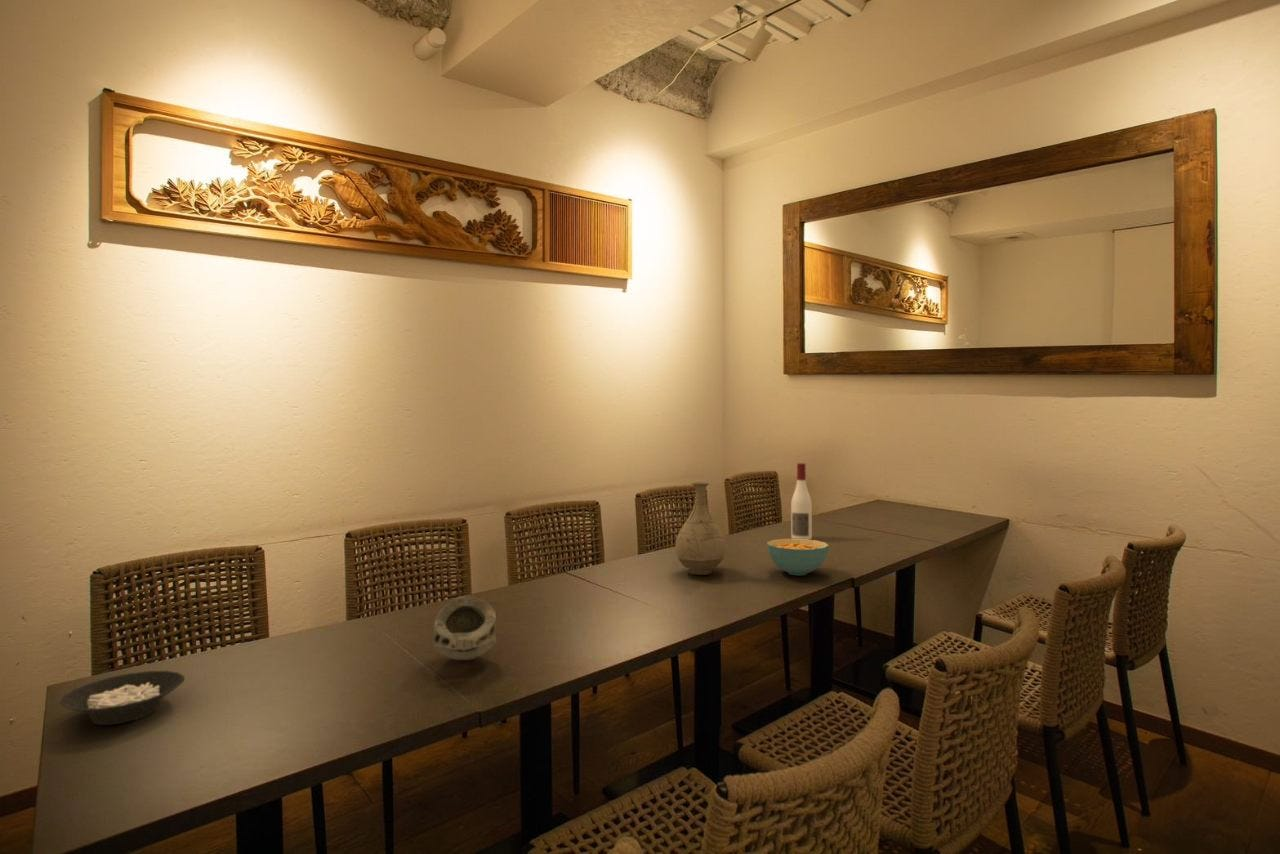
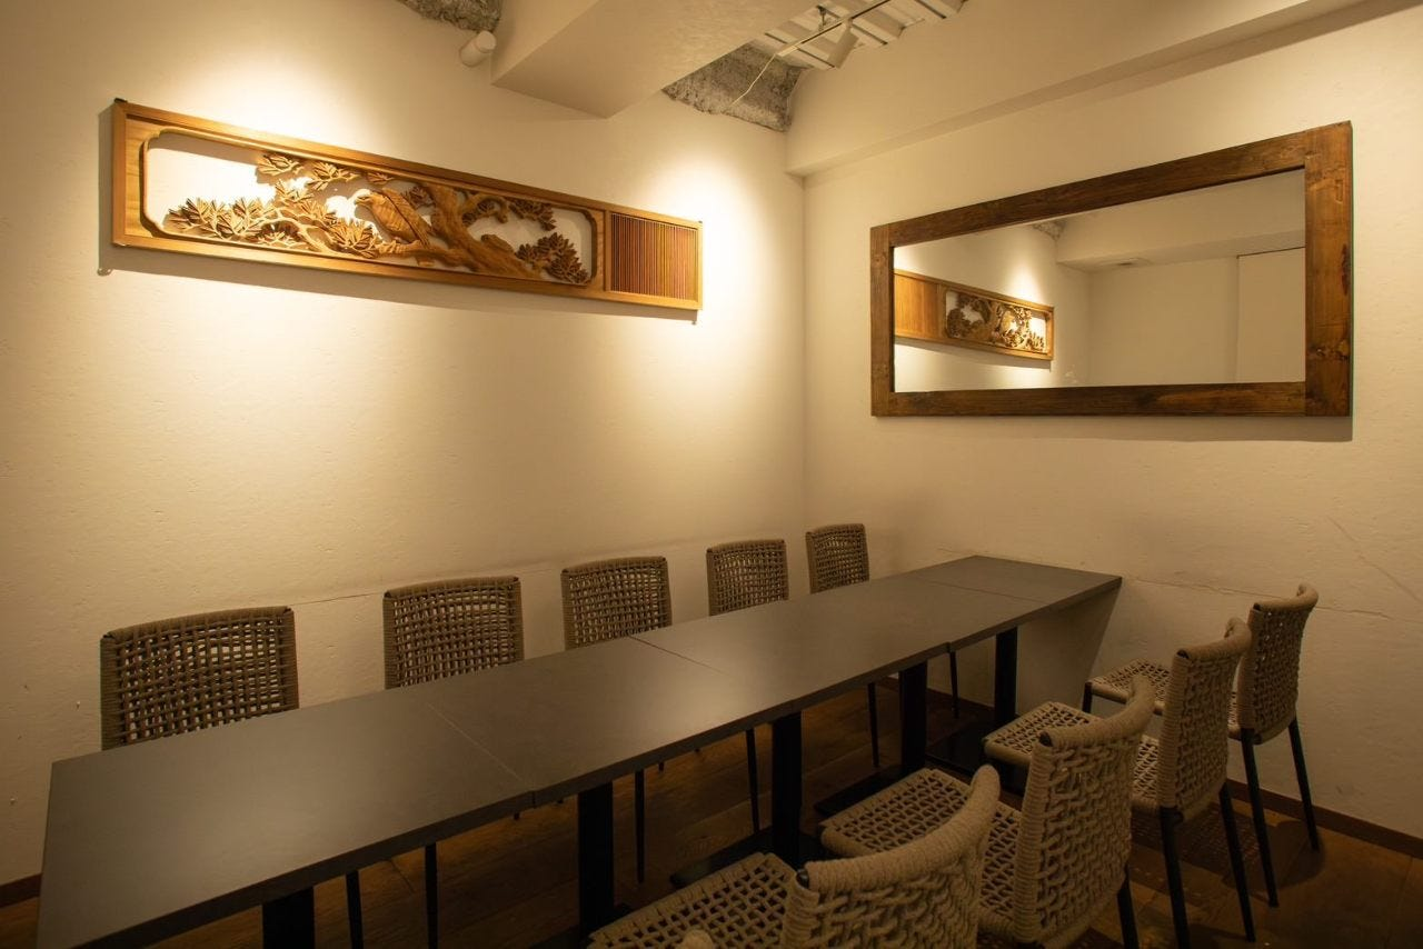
- decorative bowl (465, 633)
- vase (700, 527)
- cereal bowl (797, 558)
- alcohol (801, 501)
- cereal bowl (125, 701)
